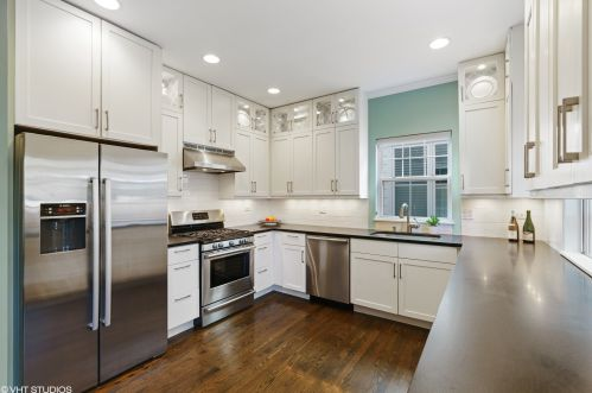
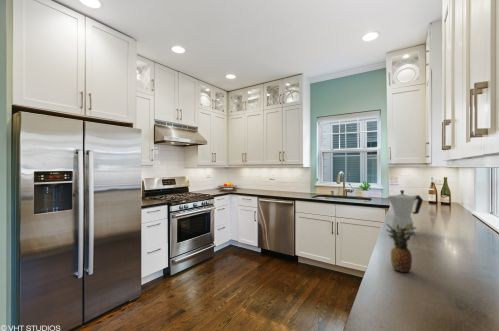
+ moka pot (404, 210)
+ fruit (400, 246)
